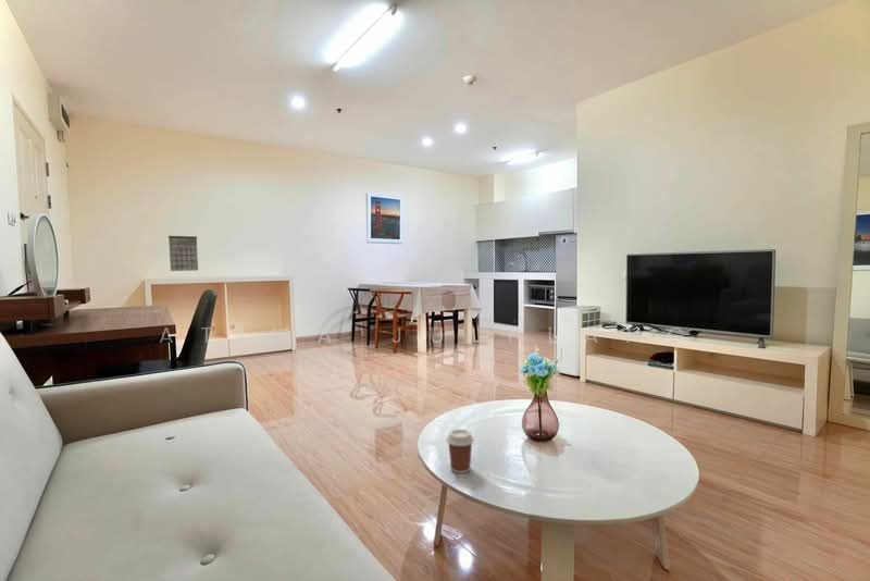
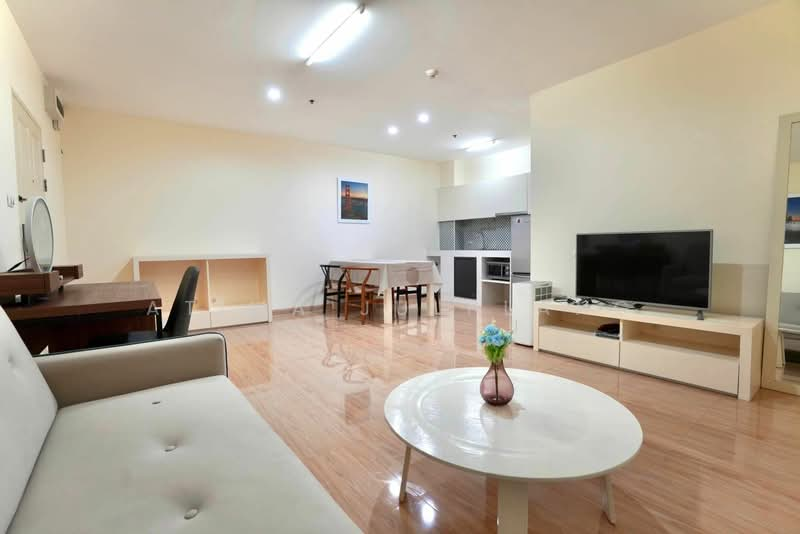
- calendar (183, 249)
- coffee cup (460, 450)
